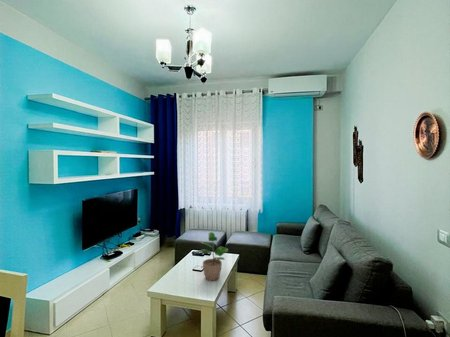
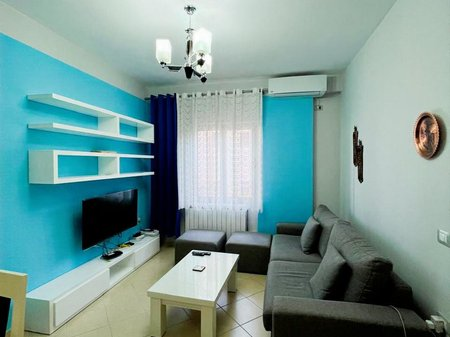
- potted plant (212, 254)
